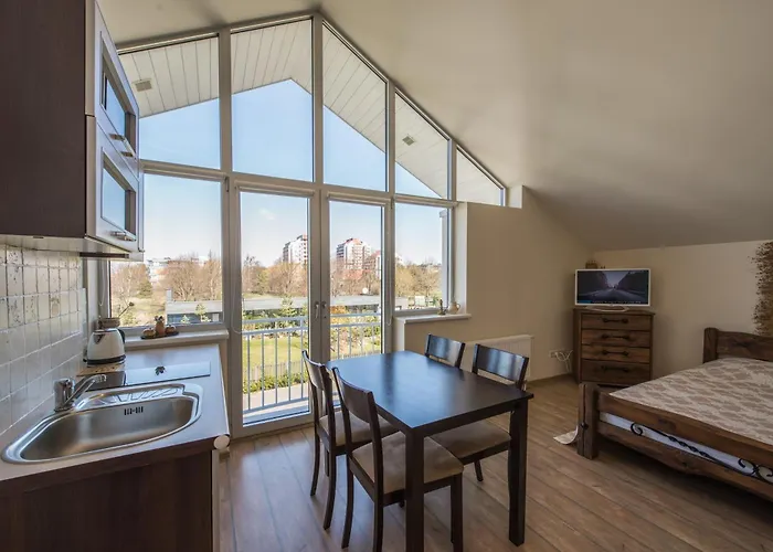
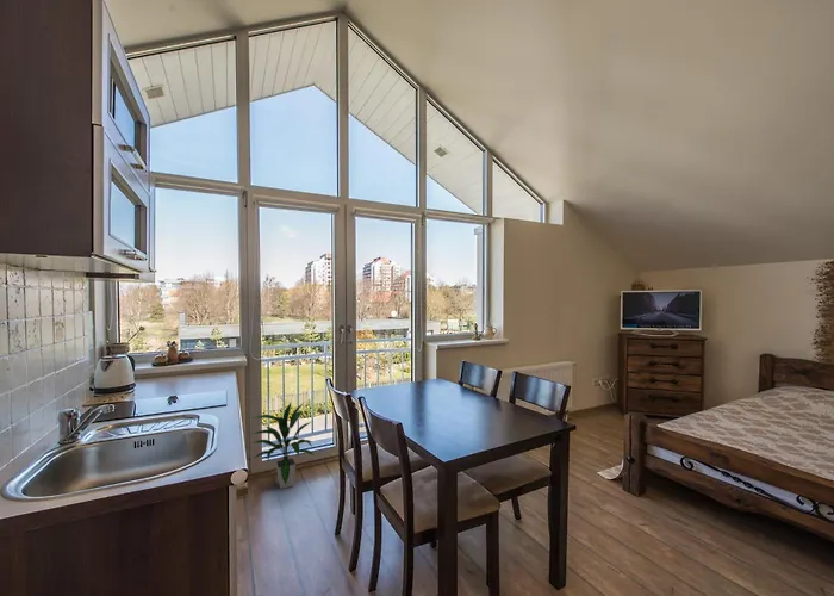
+ indoor plant (284, 445)
